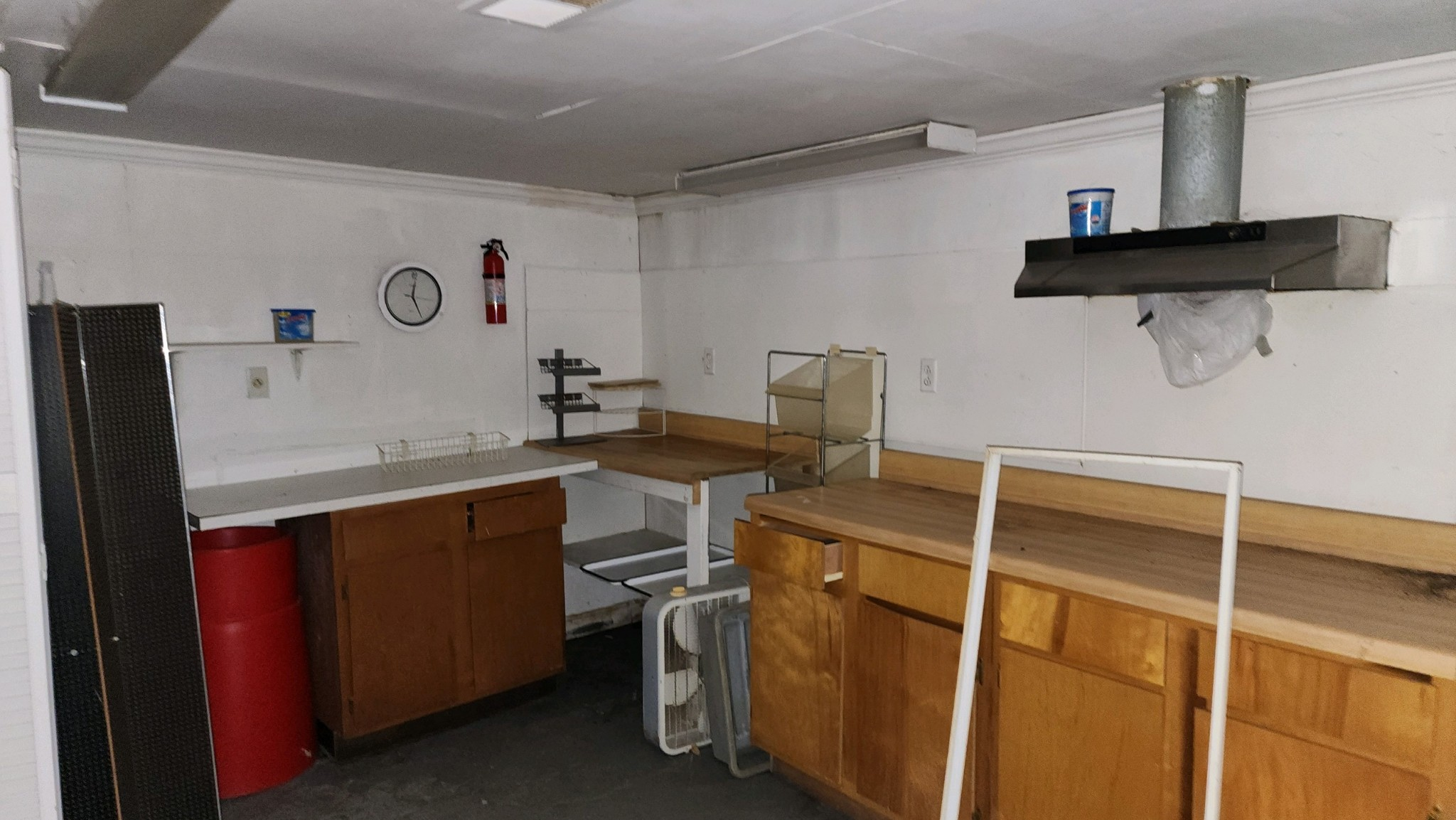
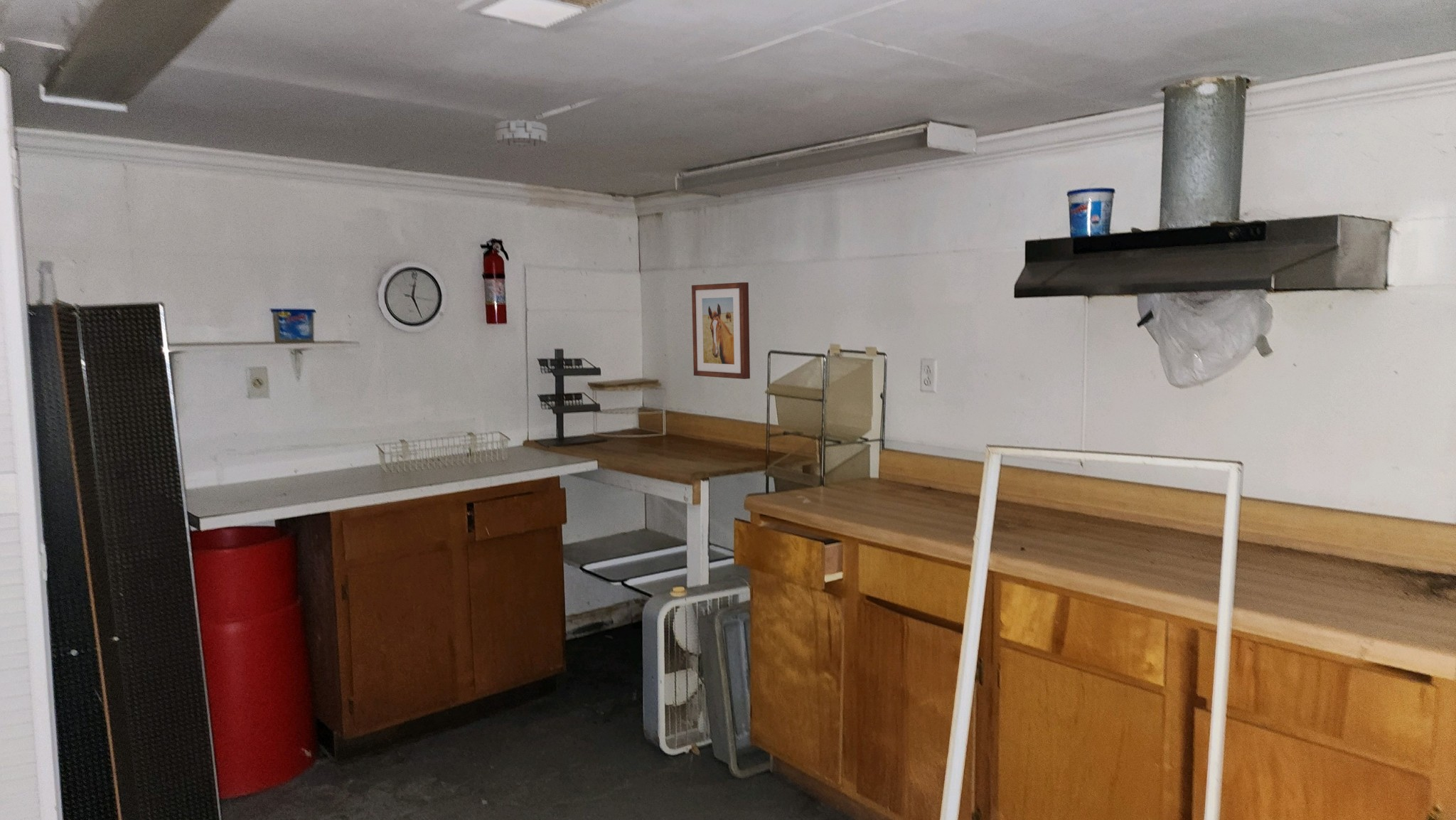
+ smoke detector (521, 133)
+ wall art (719, 331)
